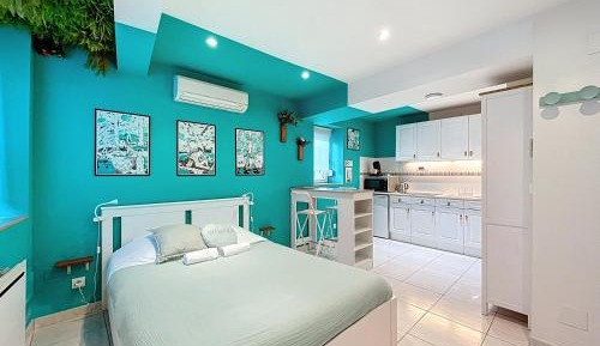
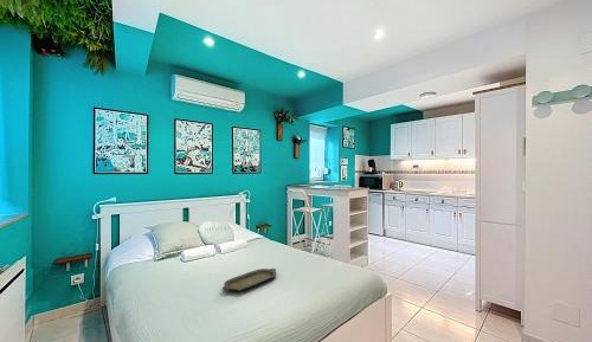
+ serving tray (251, 279)
